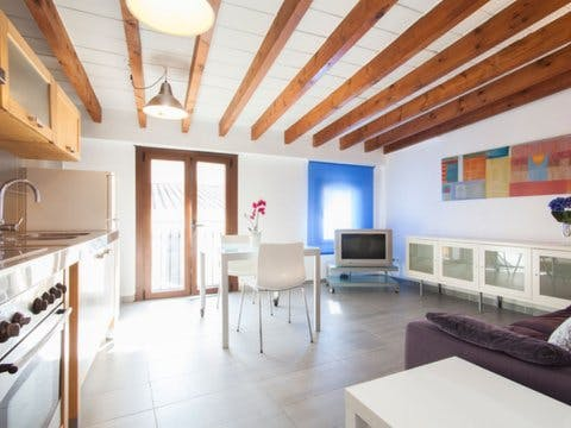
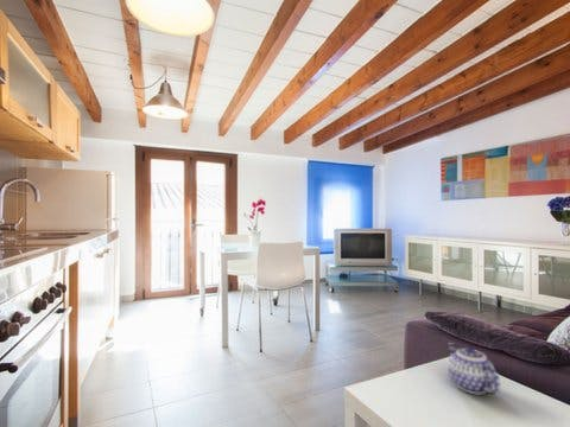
+ teapot (470, 367)
